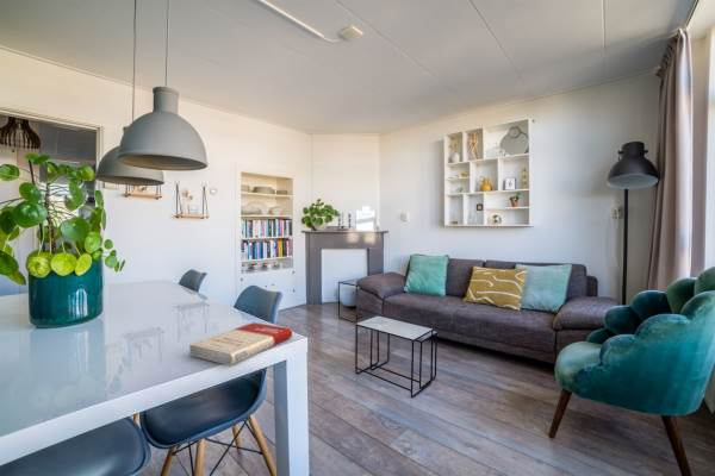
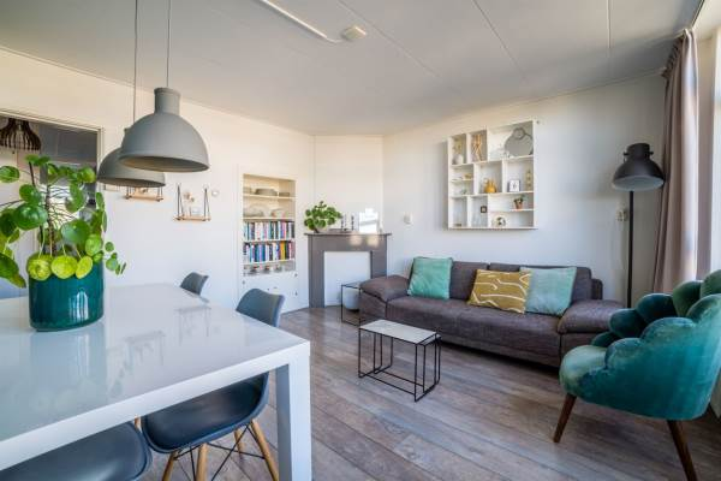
- book (244, 340)
